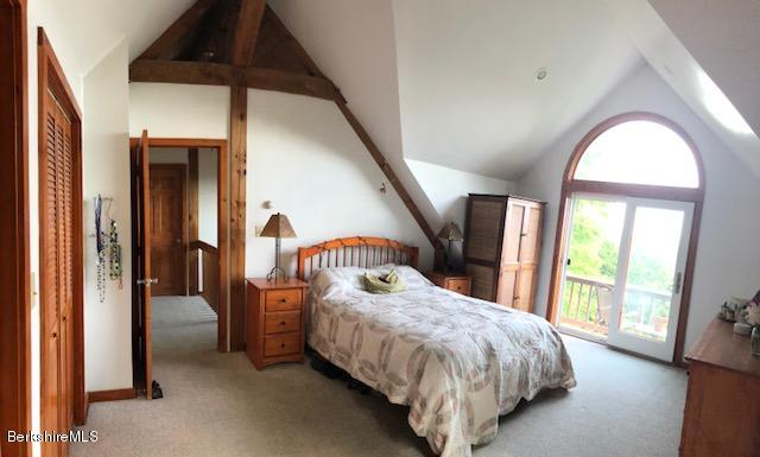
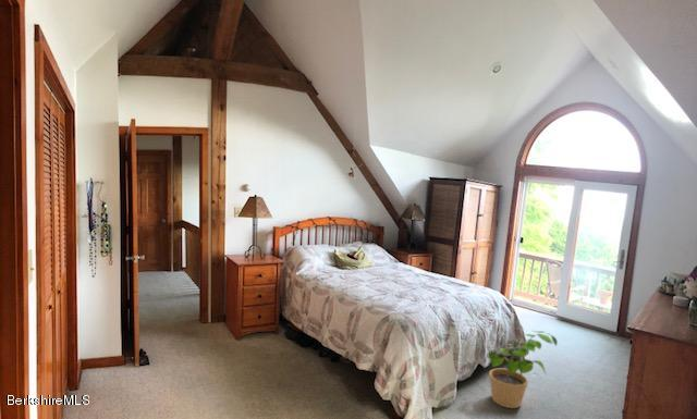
+ potted plant (527, 369)
